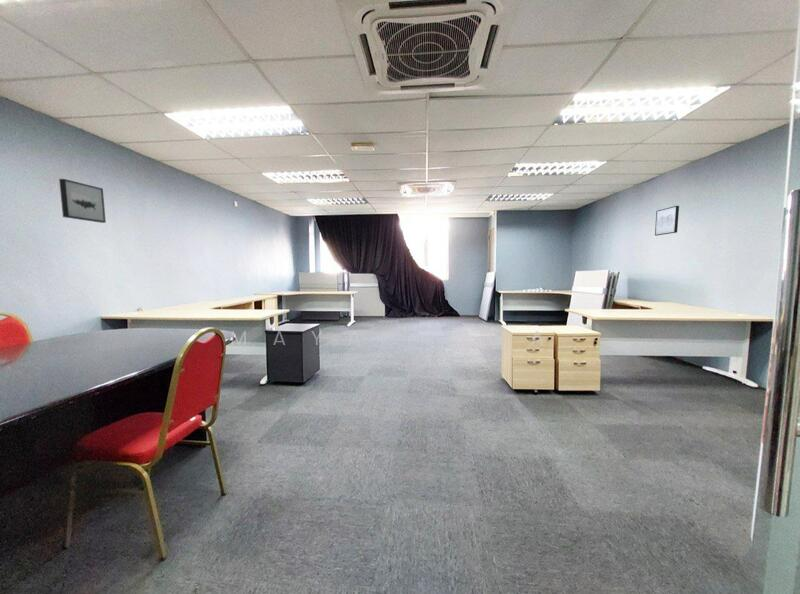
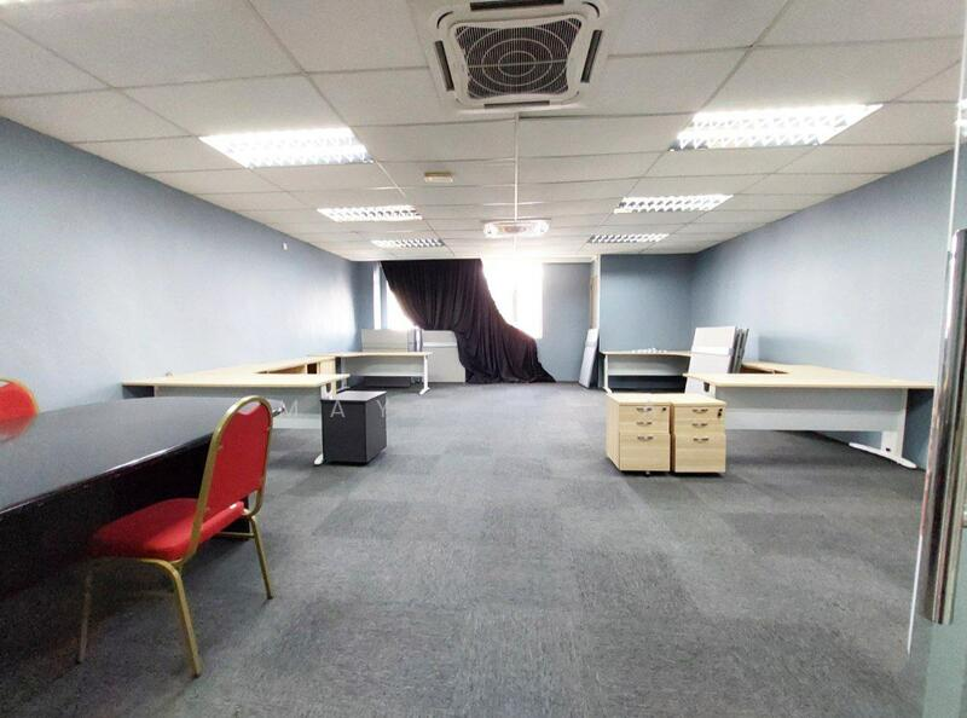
- wall art (83, 202)
- wall art (666, 221)
